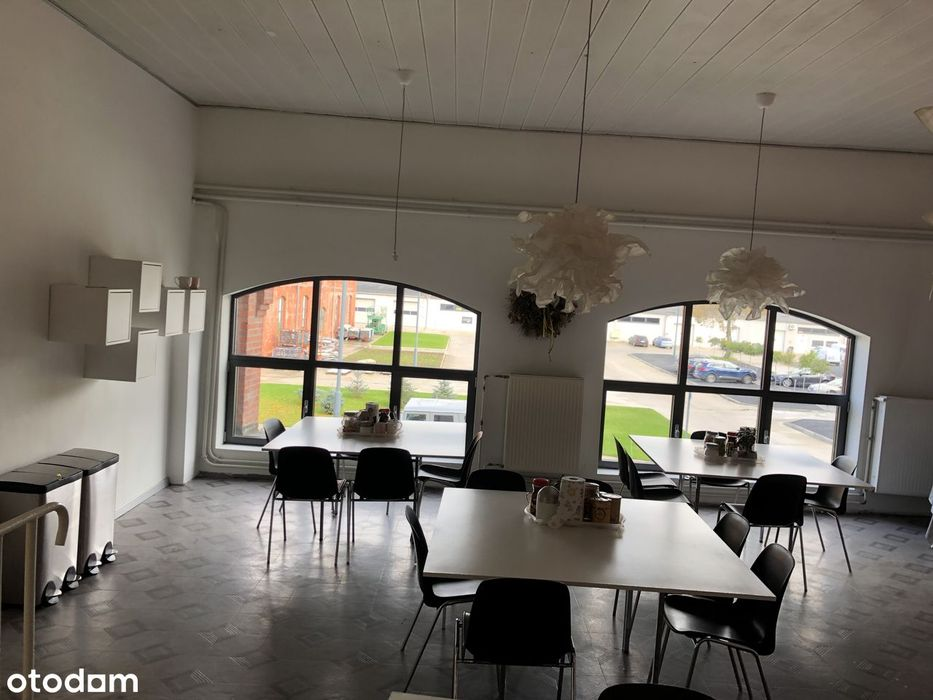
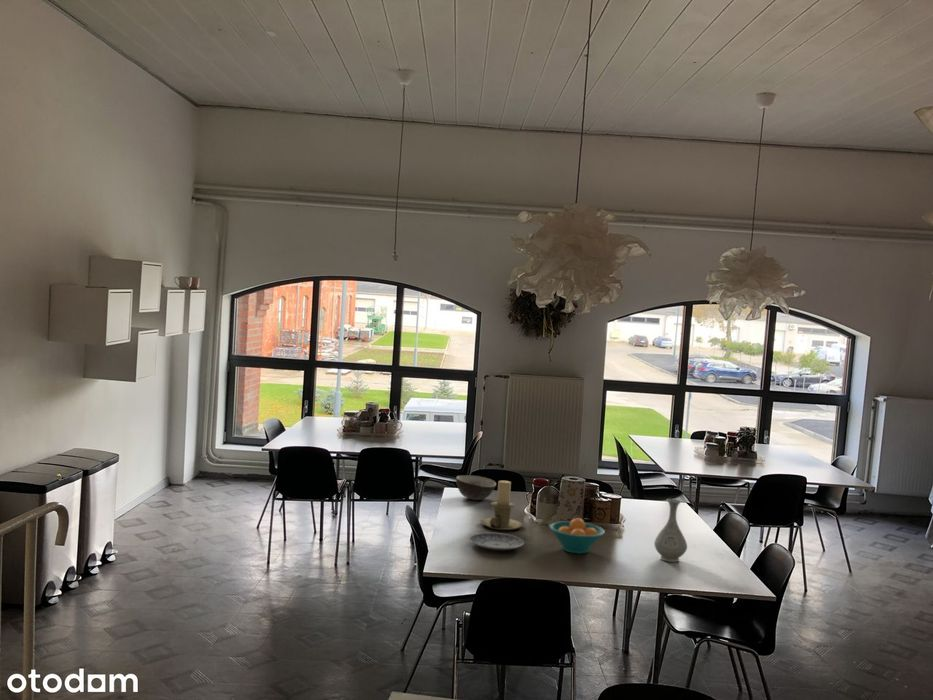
+ bowl (475, 488)
+ fruit bowl (576, 534)
+ candle holder (503, 503)
+ plate (496, 543)
+ vase (671, 529)
